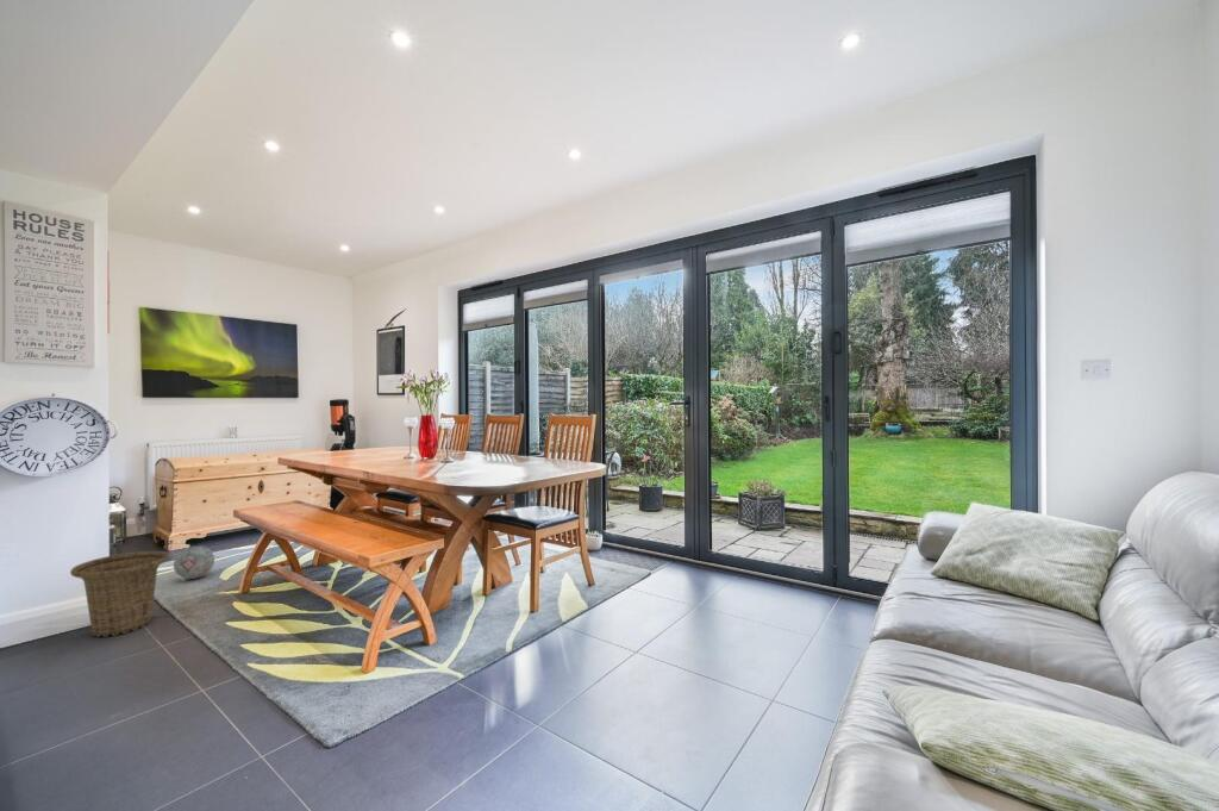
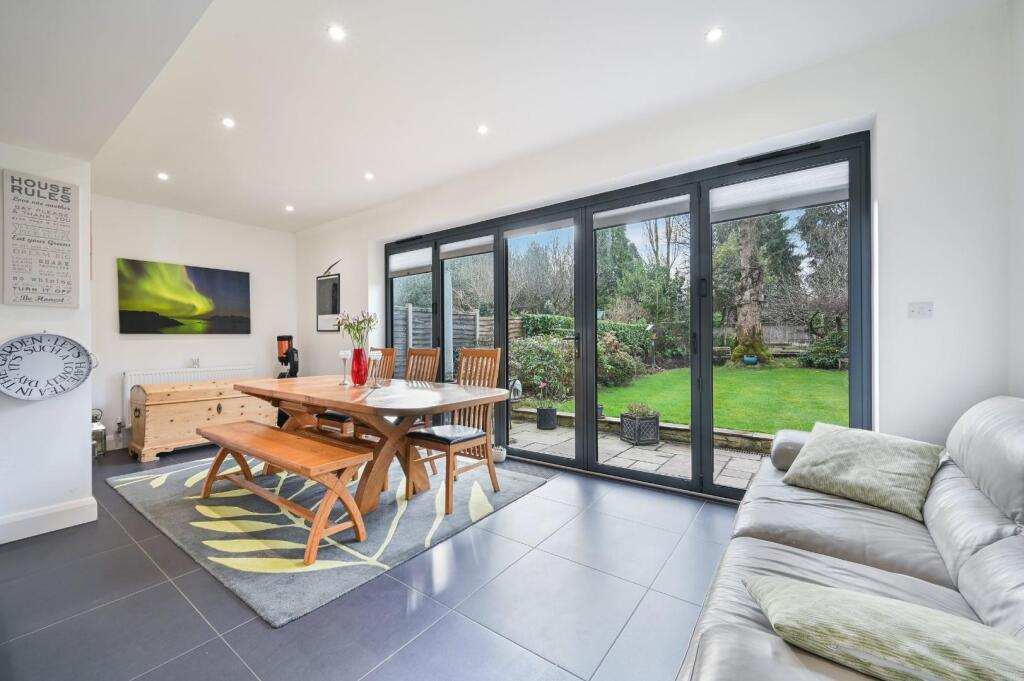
- decorative ball (194, 562)
- basket (121, 593)
